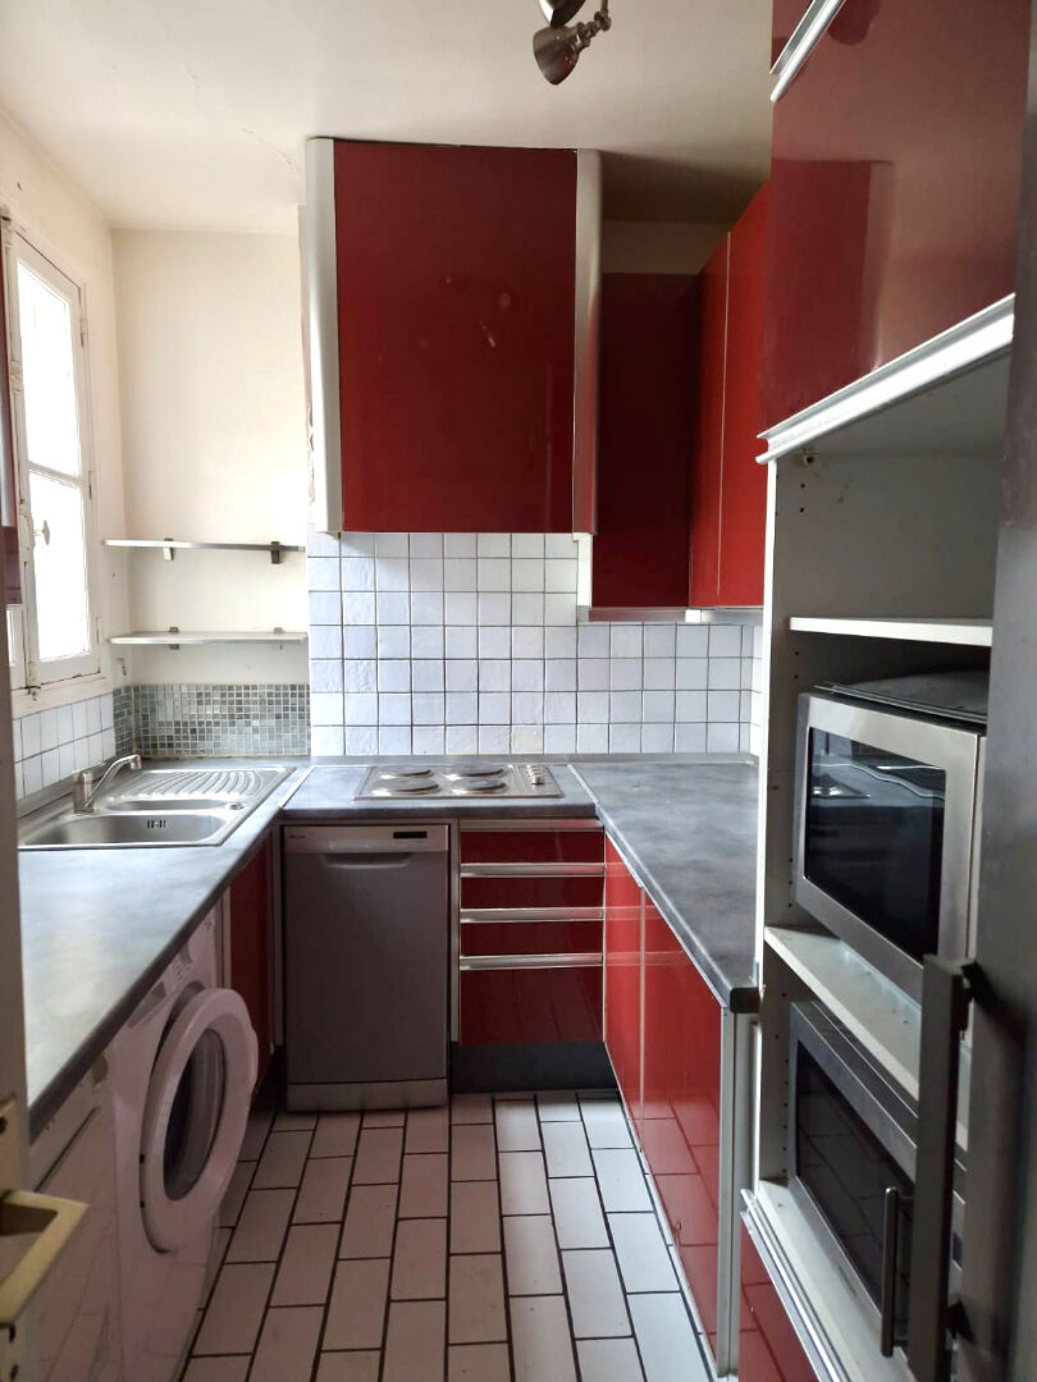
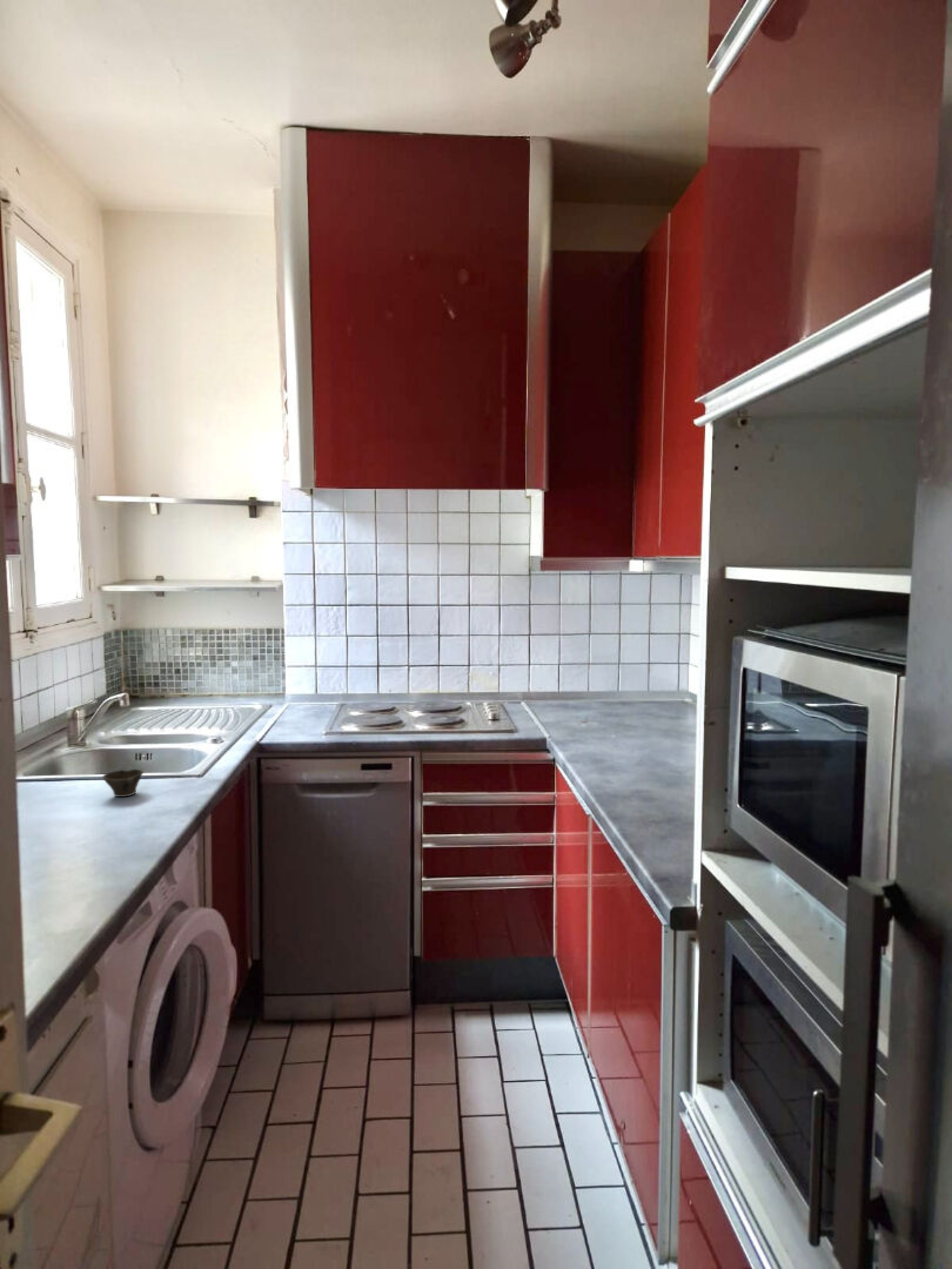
+ cup (124, 784)
